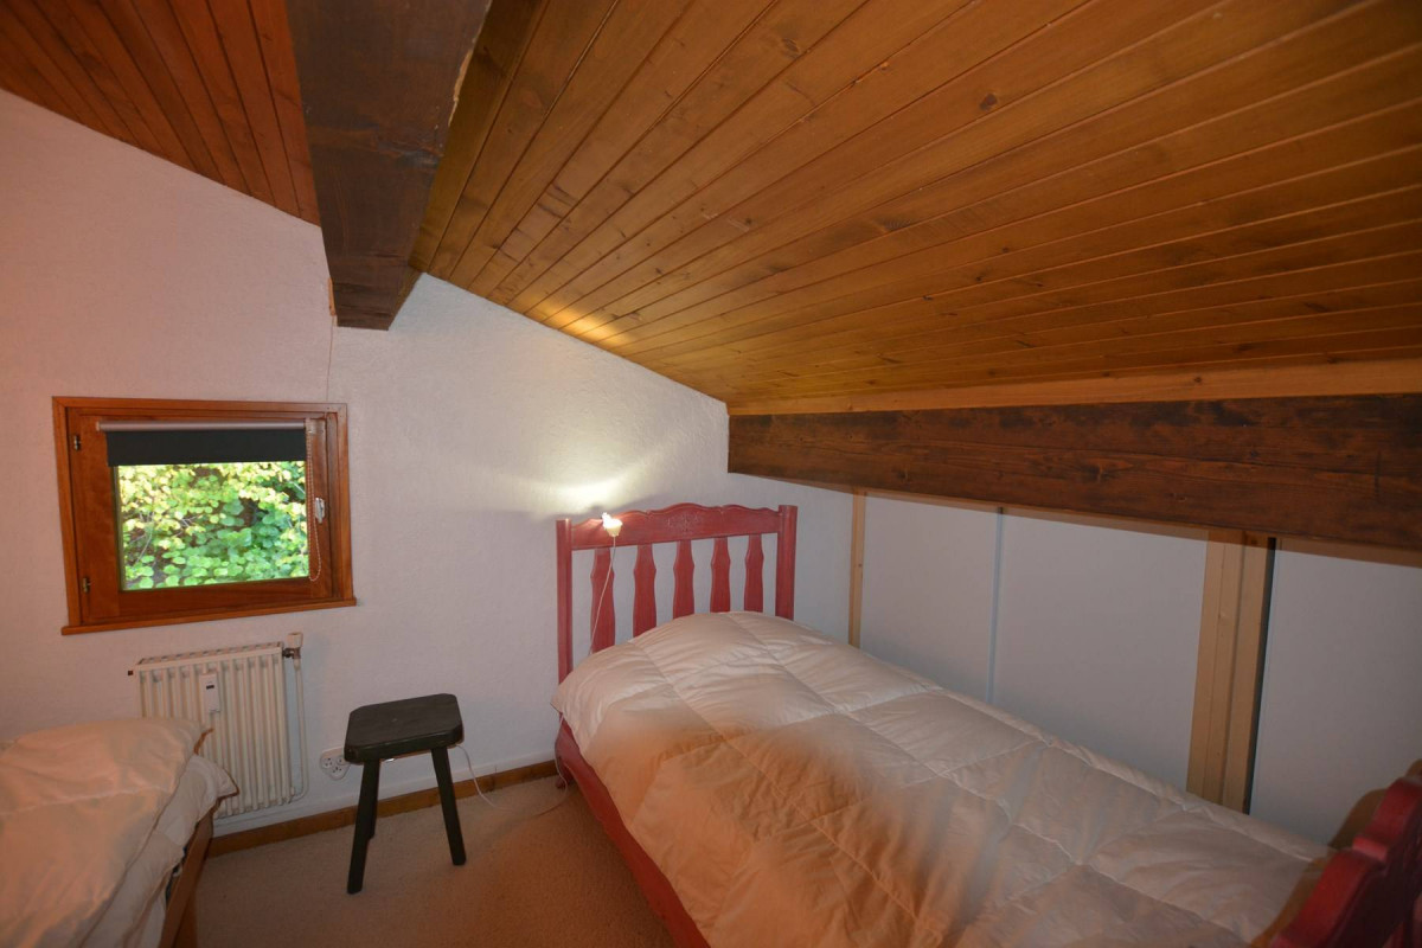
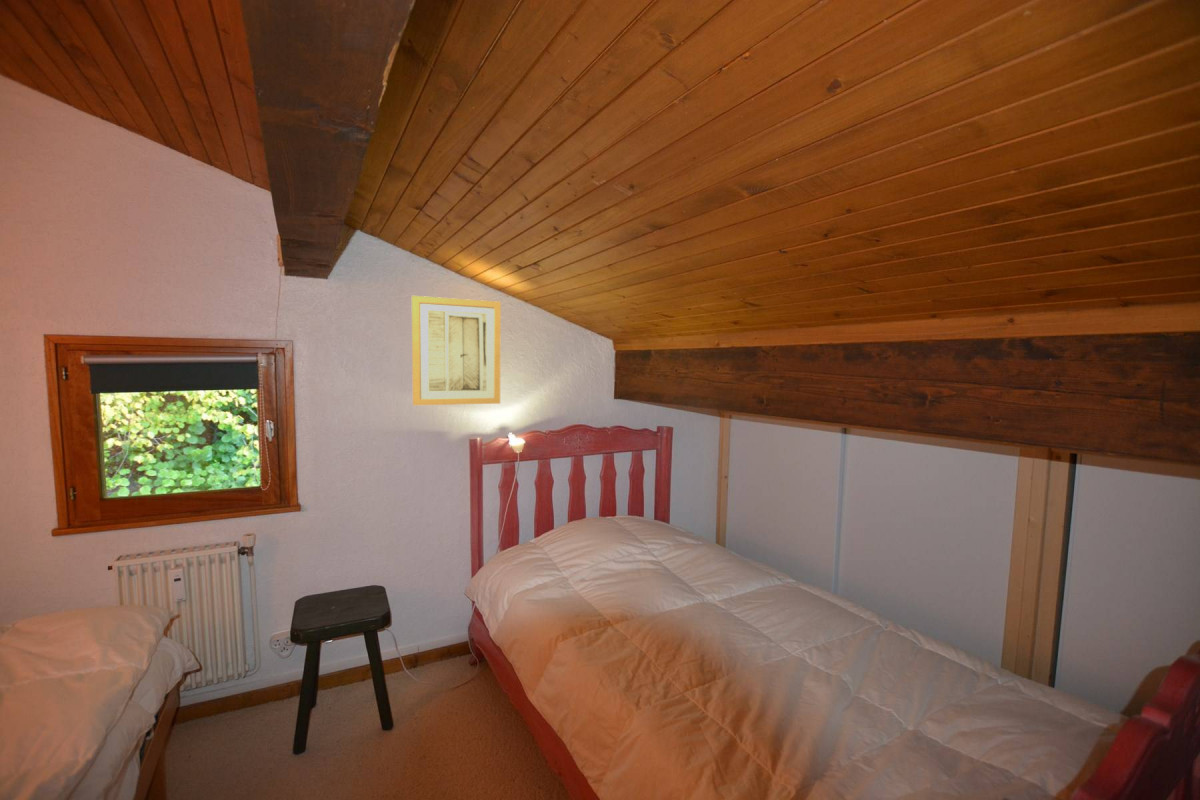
+ wall art (457, 352)
